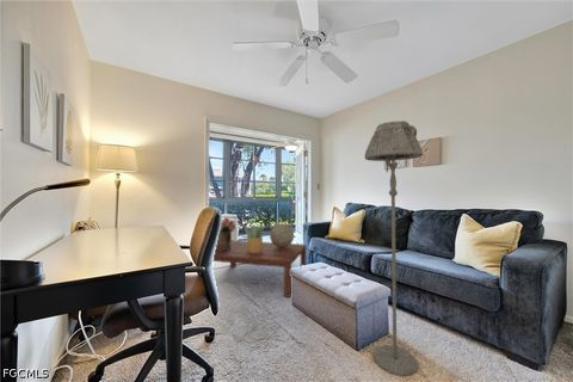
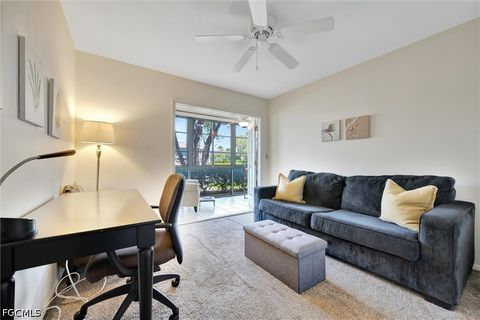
- potted plant (253, 238)
- floor lamp (393, 242)
- decorative sphere (282, 235)
- bouquet (222, 232)
- coffee table (255, 263)
